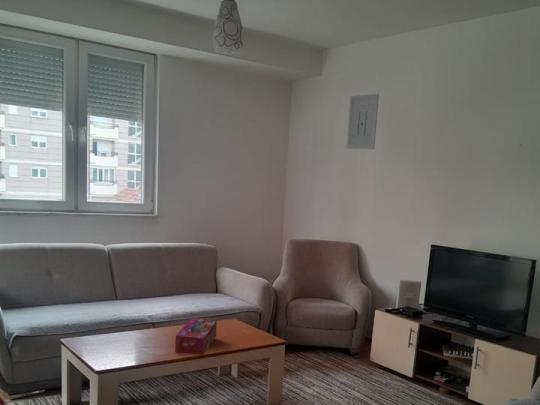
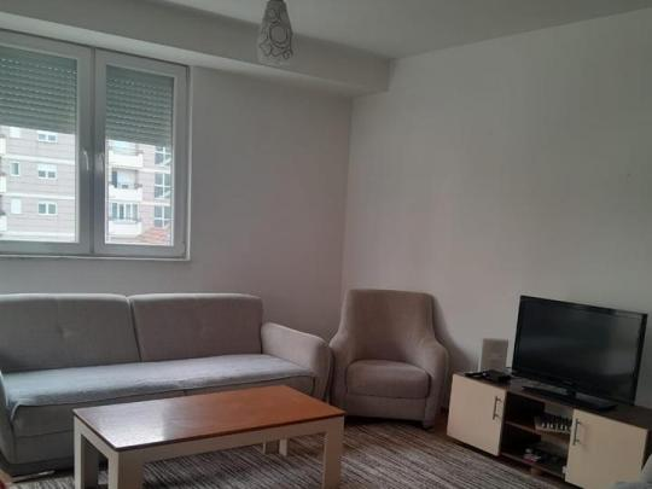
- wall art (362, 122)
- tissue box (196, 335)
